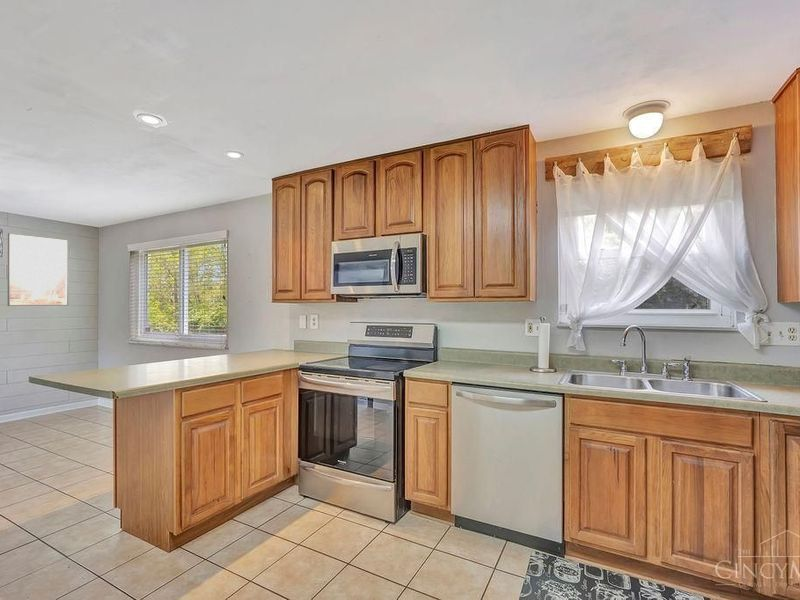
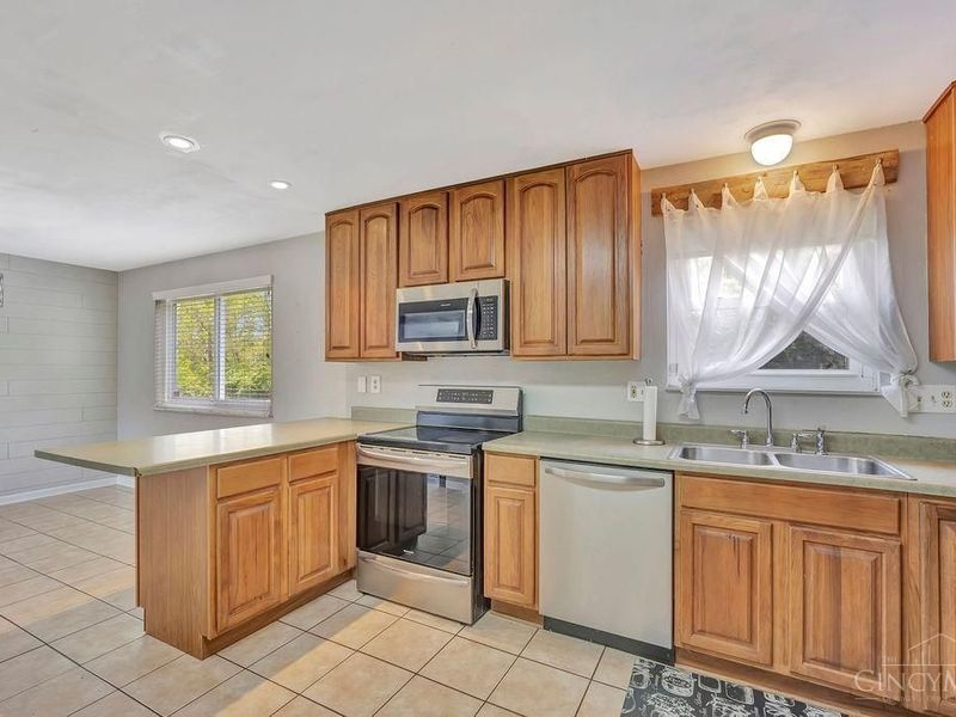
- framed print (39, 271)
